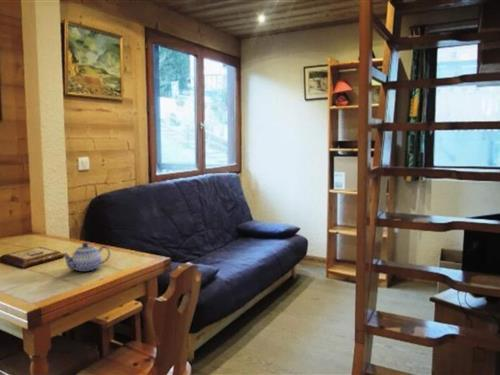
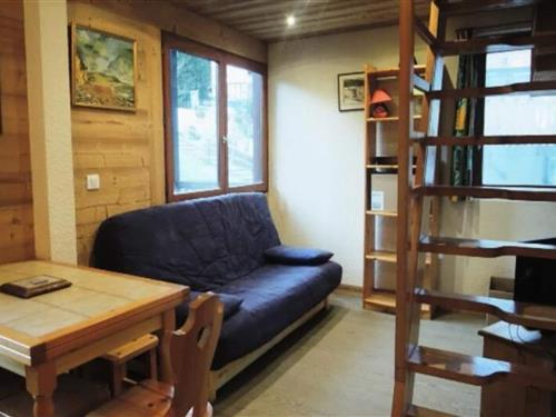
- teapot (87, 255)
